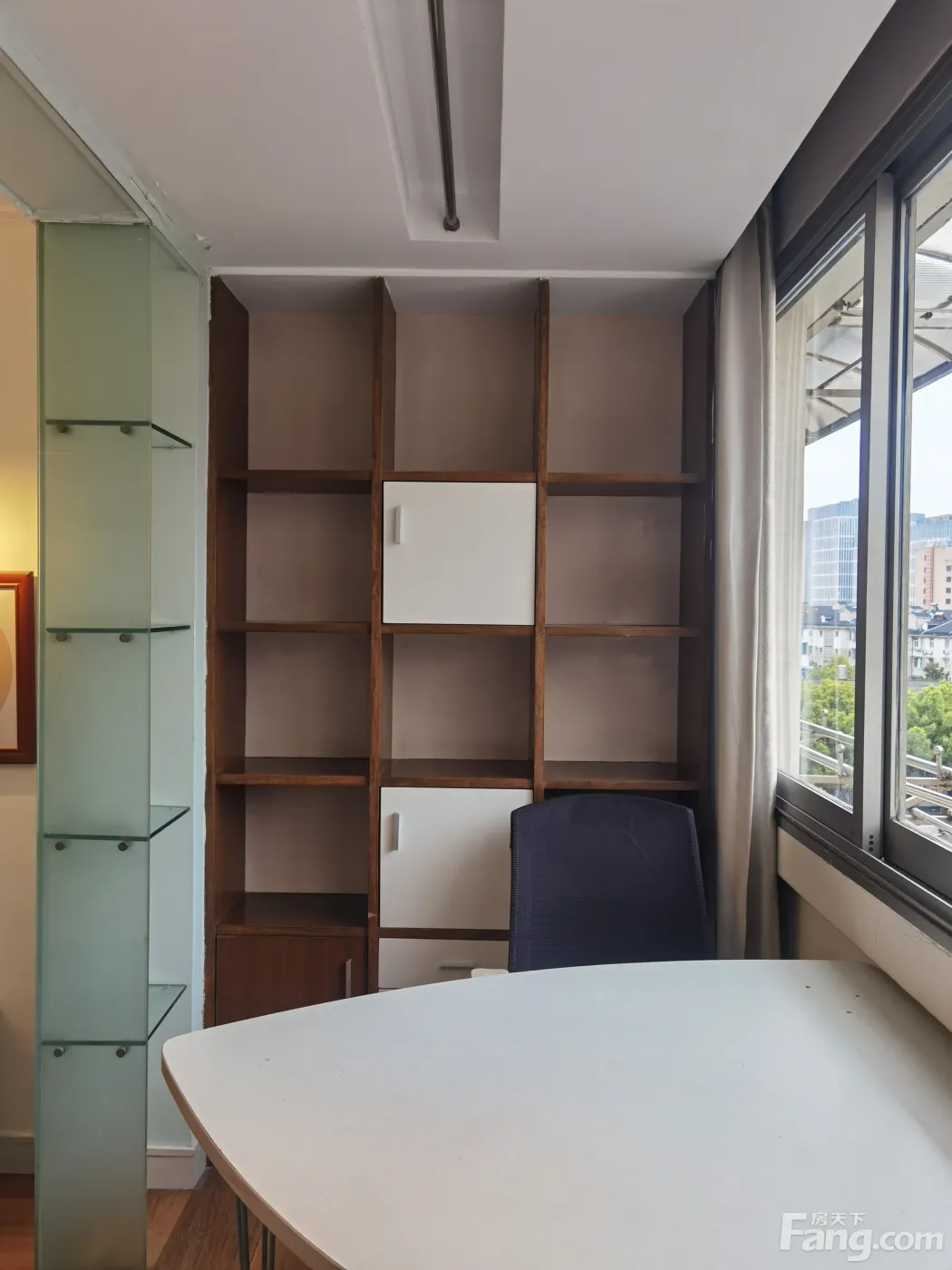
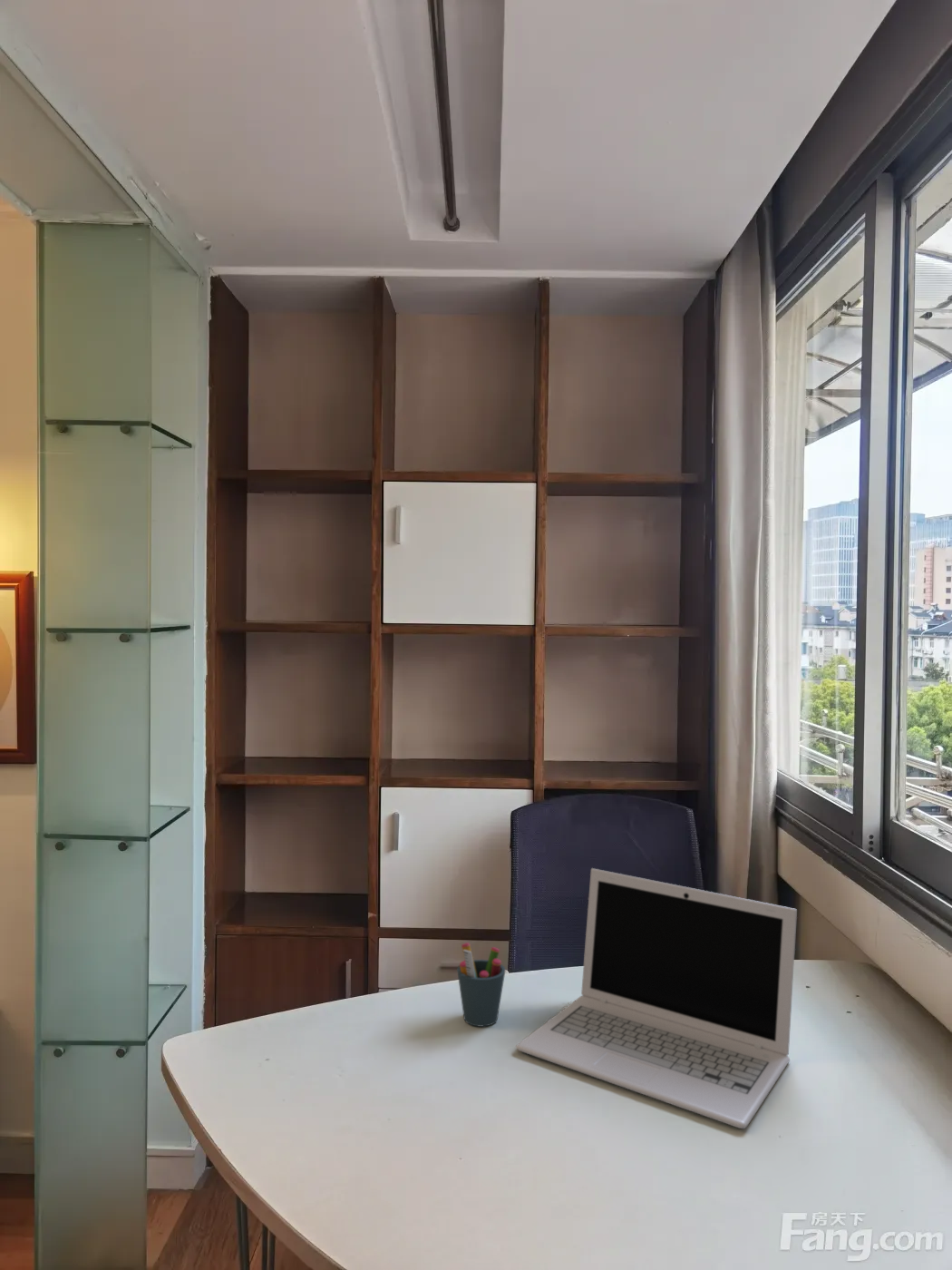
+ laptop (656, 980)
+ pen holder (481, 980)
